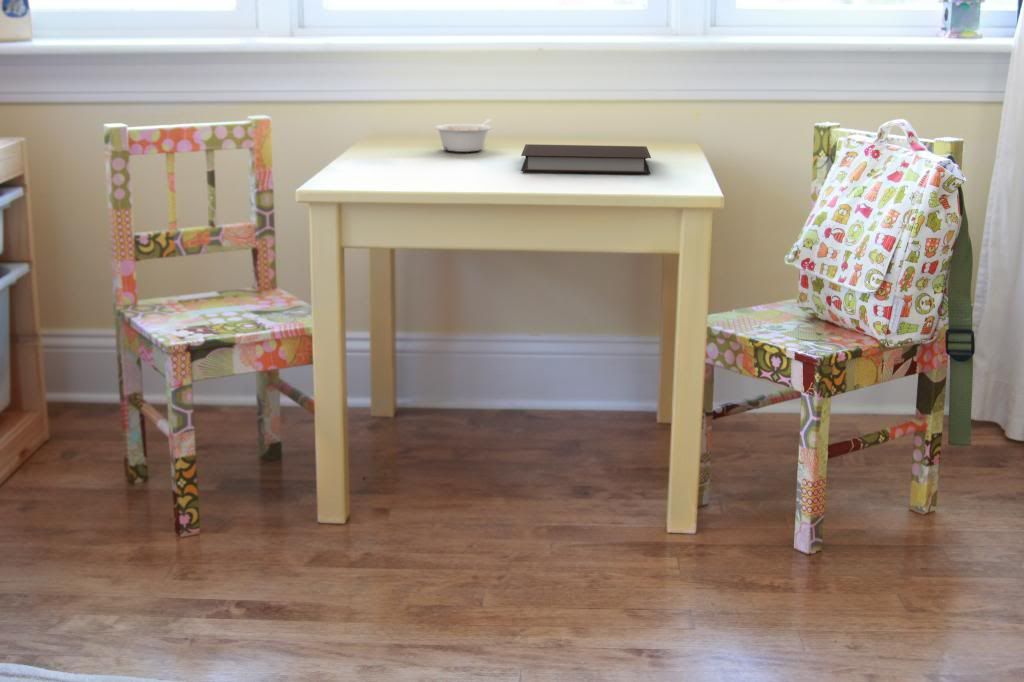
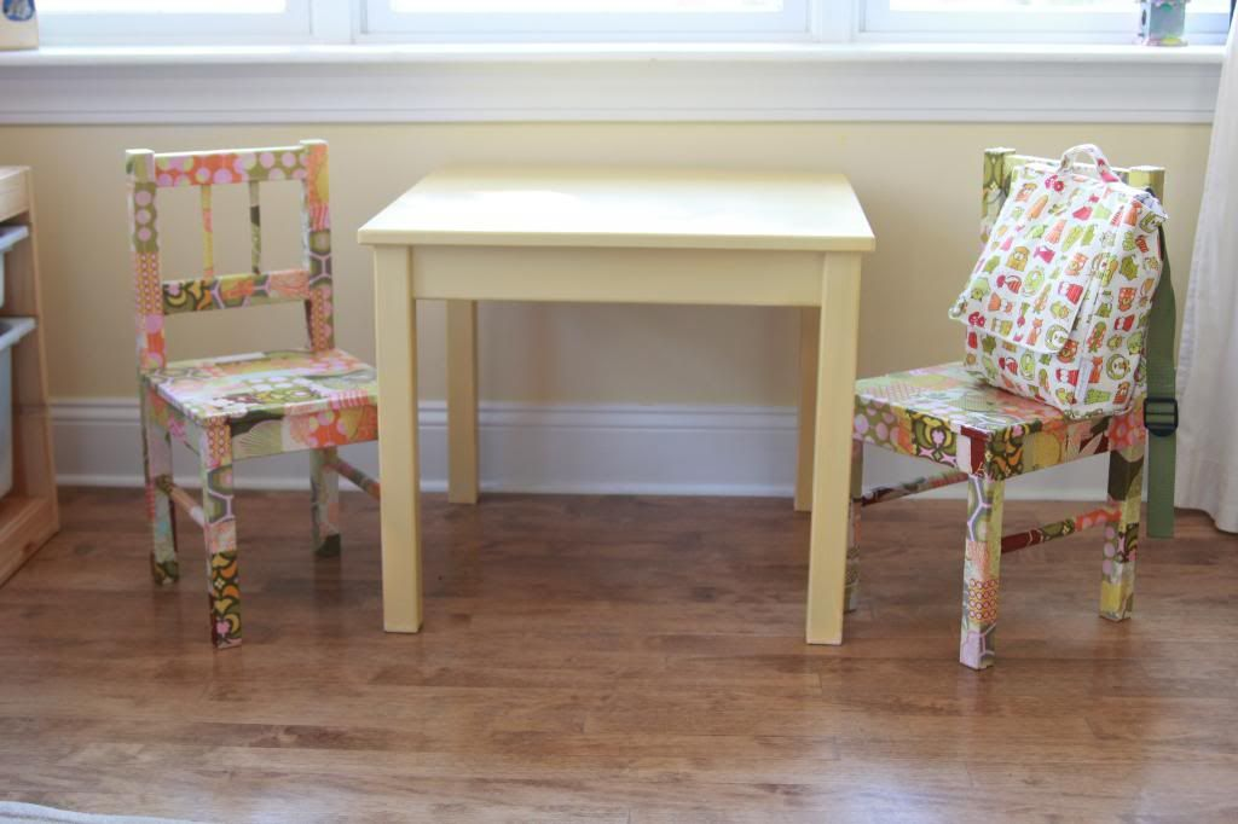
- legume (463, 135)
- notebook (585, 157)
